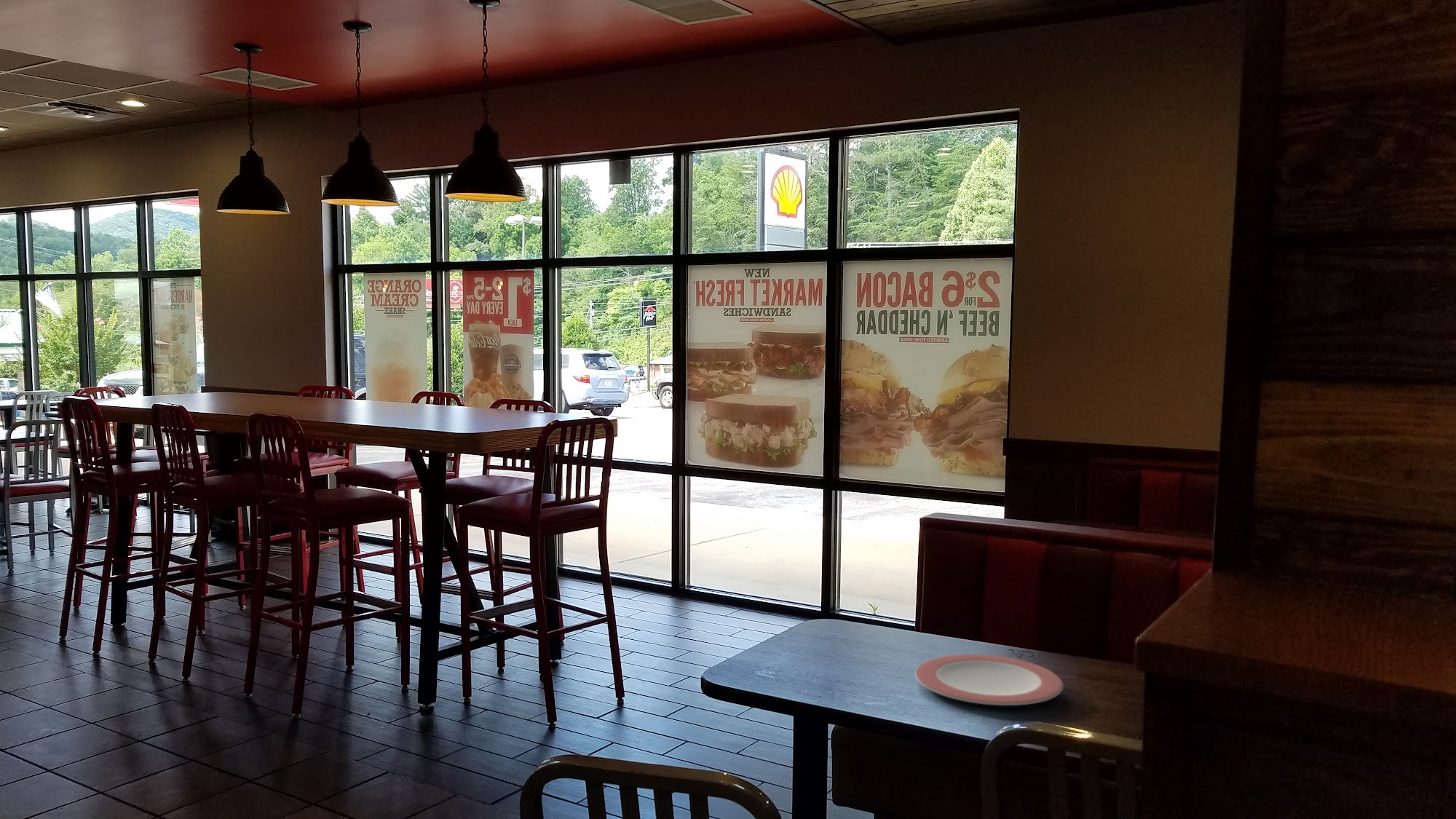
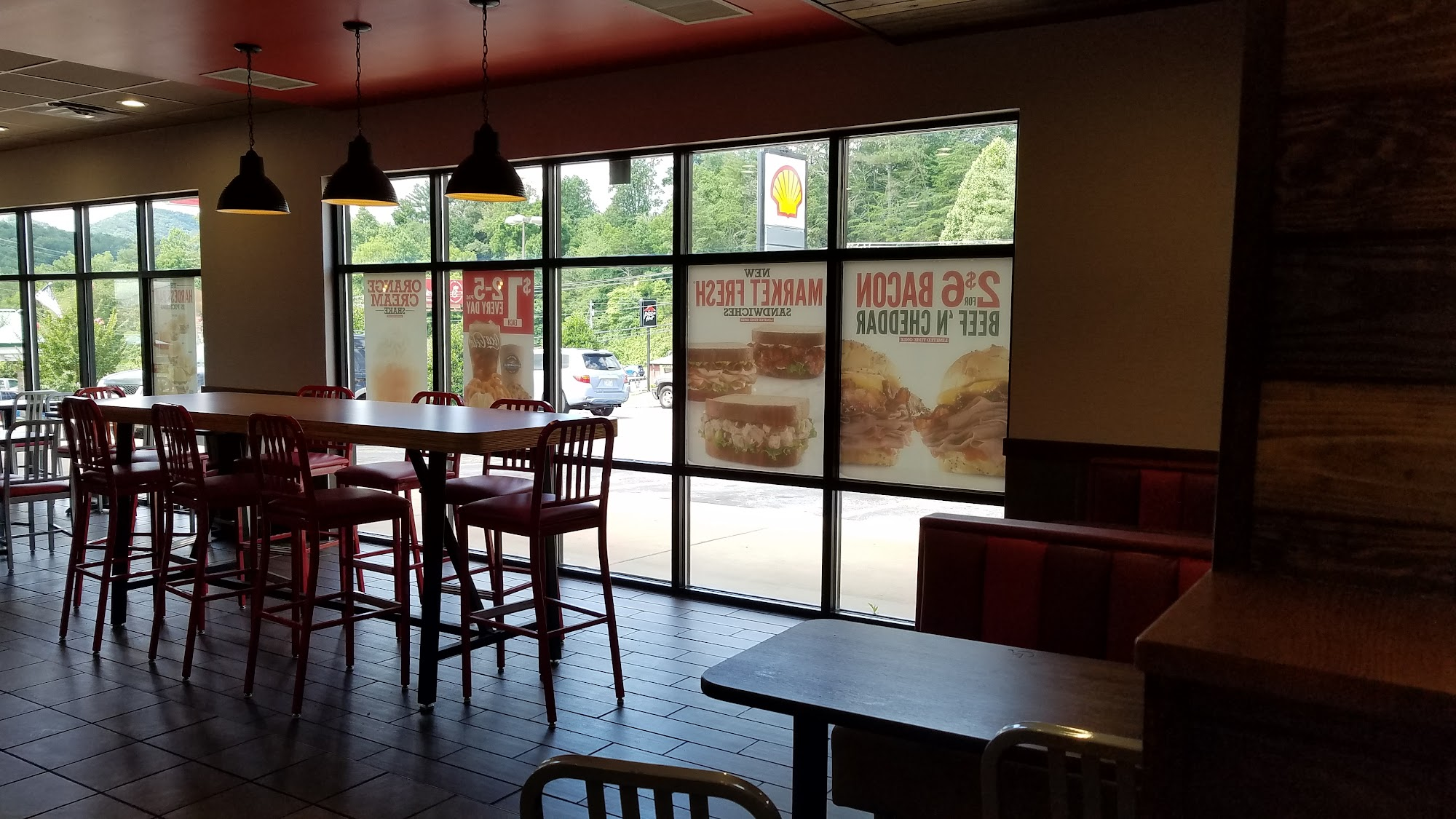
- plate (987, 681)
